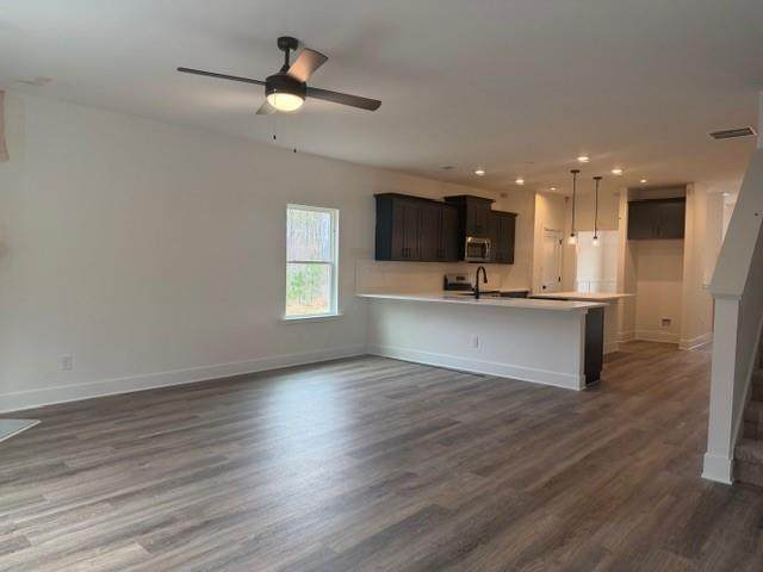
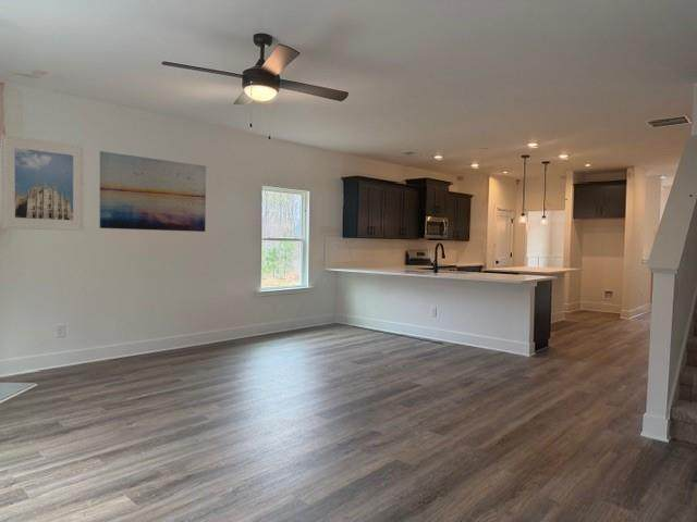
+ wall art (156, 195)
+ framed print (45, 185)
